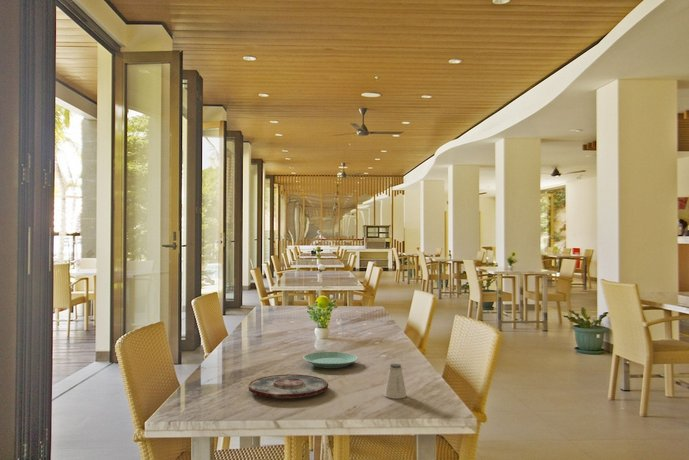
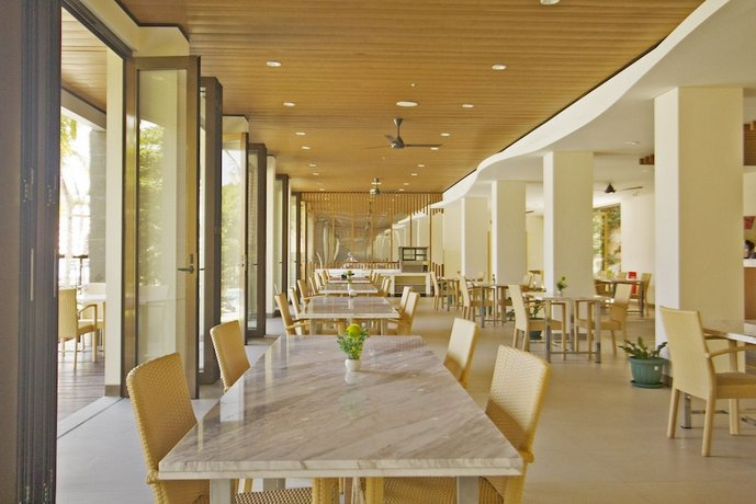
- plate (288, 386)
- saltshaker (395, 380)
- plate (330, 360)
